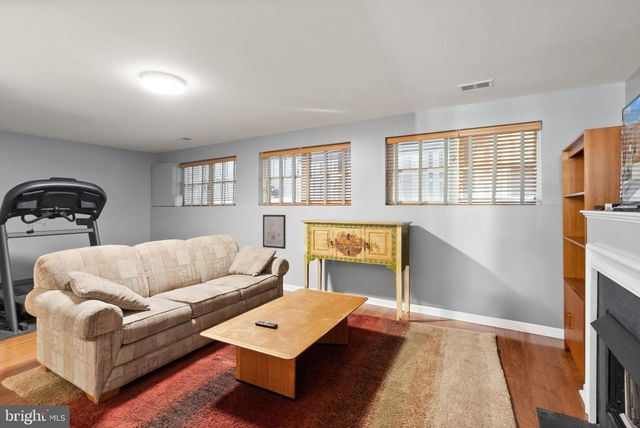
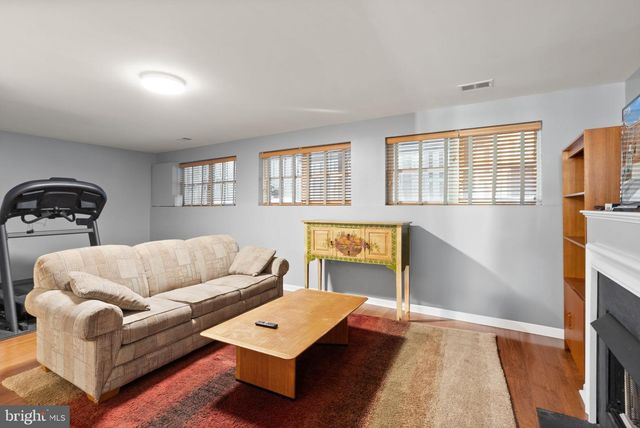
- wall art (274, 231)
